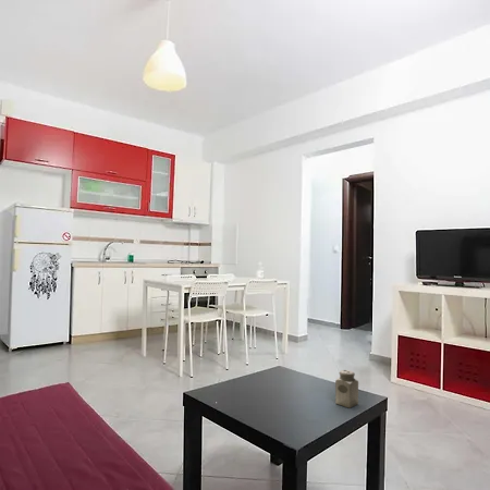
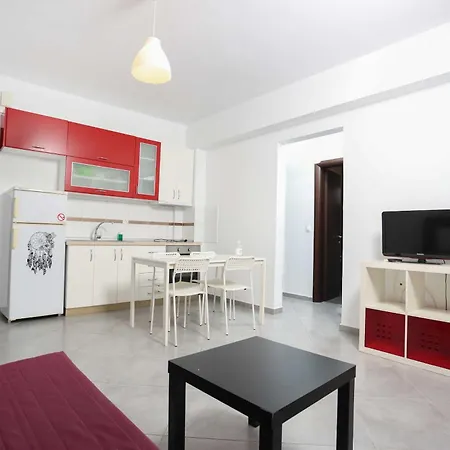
- salt shaker (346, 387)
